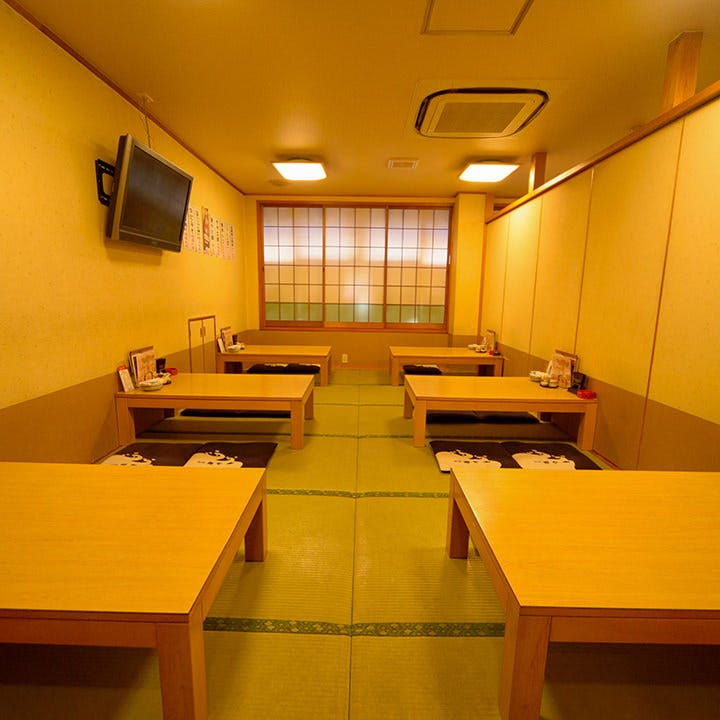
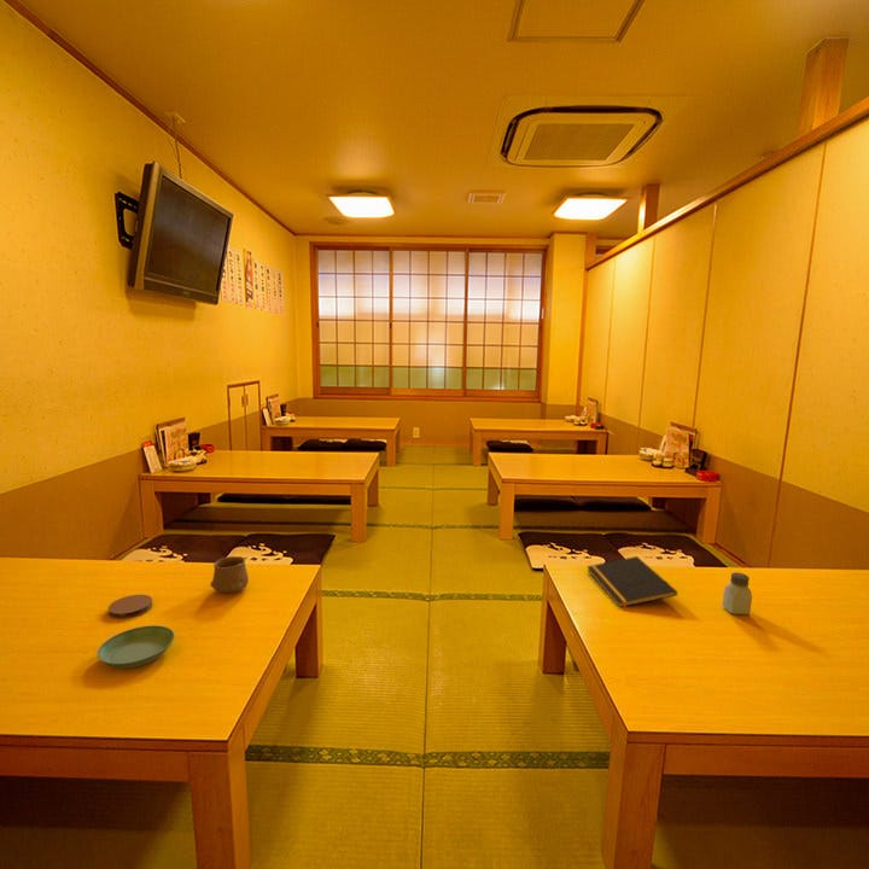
+ notepad (629, 579)
+ saltshaker (737, 593)
+ coaster (130, 606)
+ saucer (138, 648)
+ cup (229, 575)
